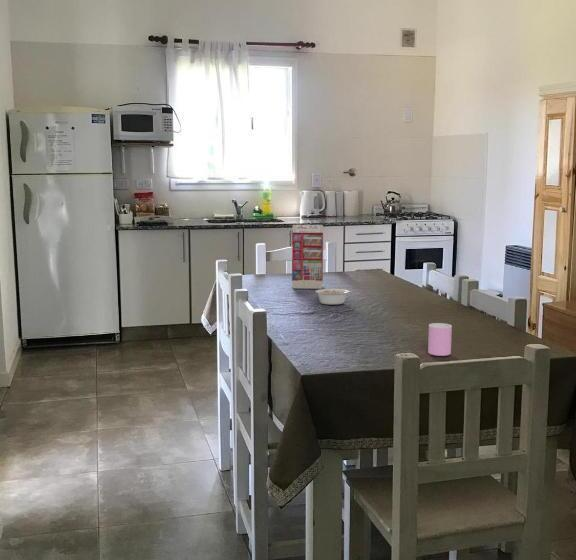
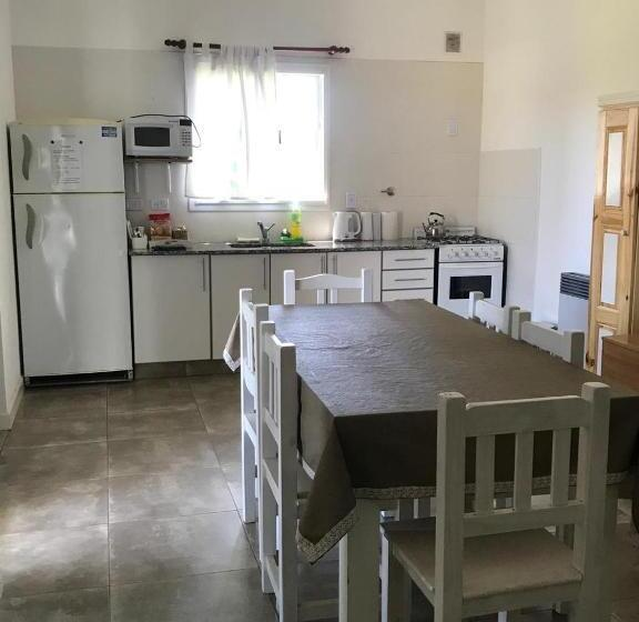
- cup (437, 338)
- gift box (307, 256)
- legume (333, 295)
